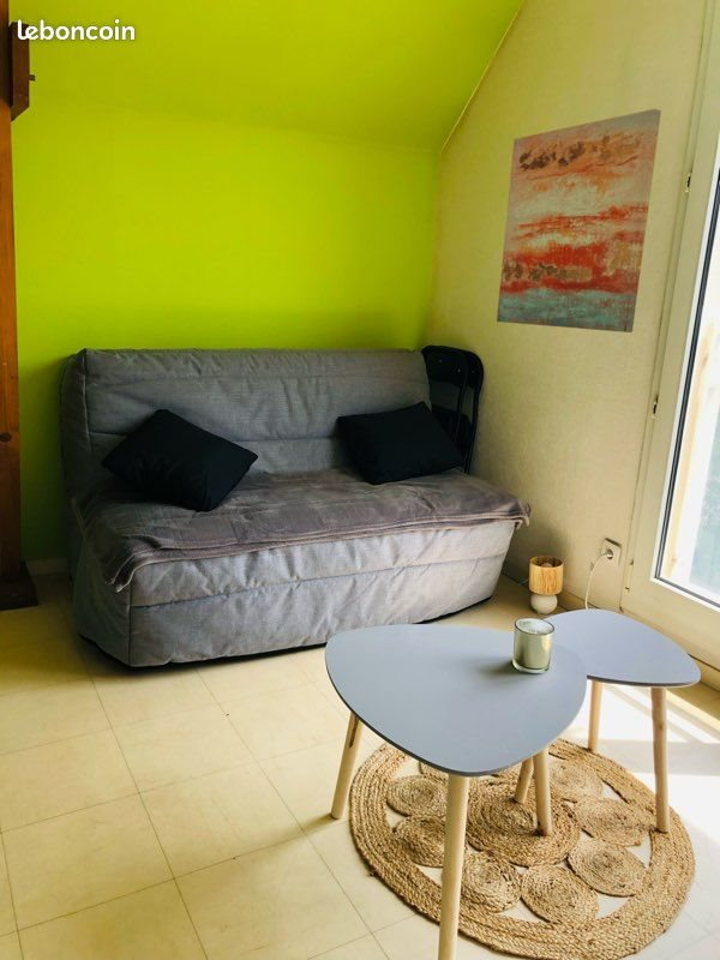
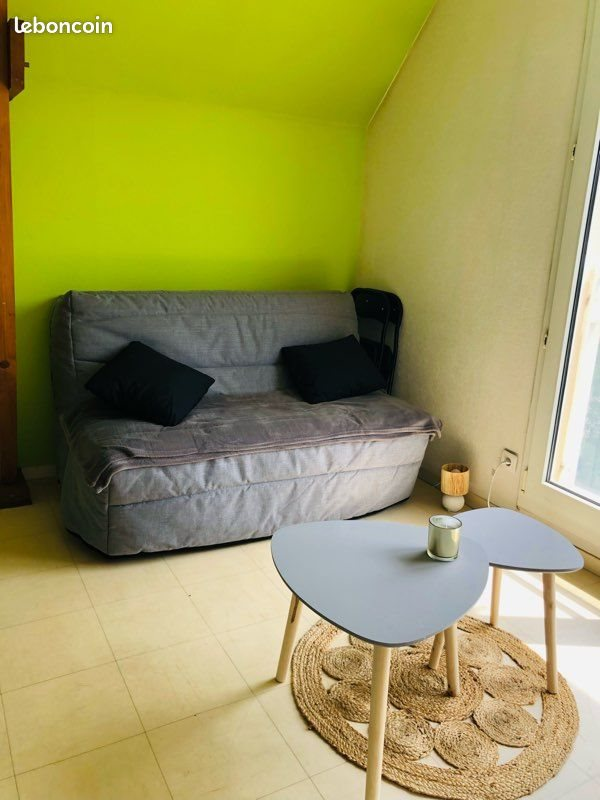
- wall art (569, 228)
